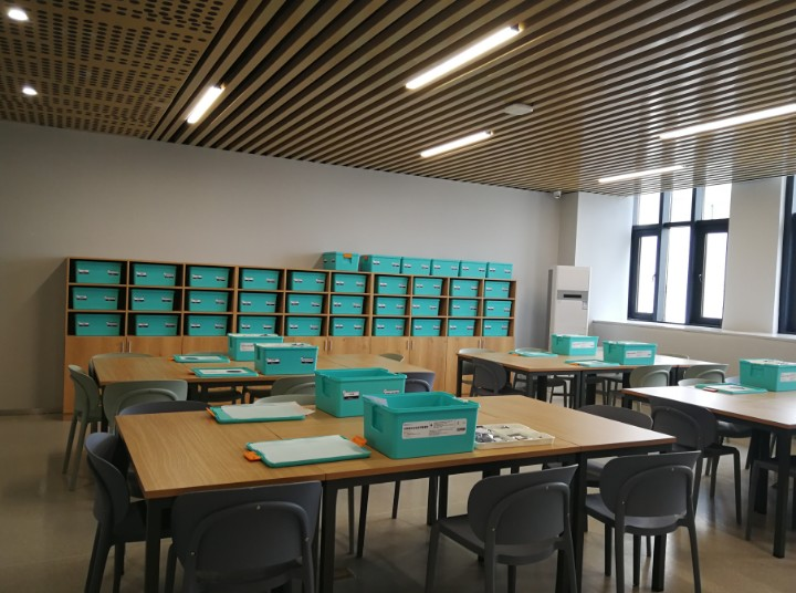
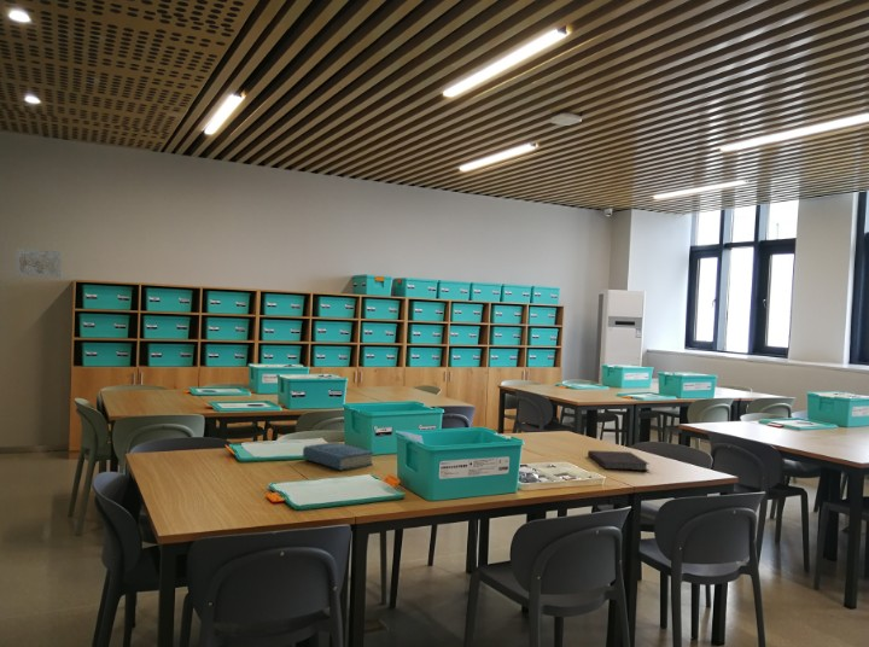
+ wall art (39, 263)
+ notebook (617, 460)
+ hardback book (337, 455)
